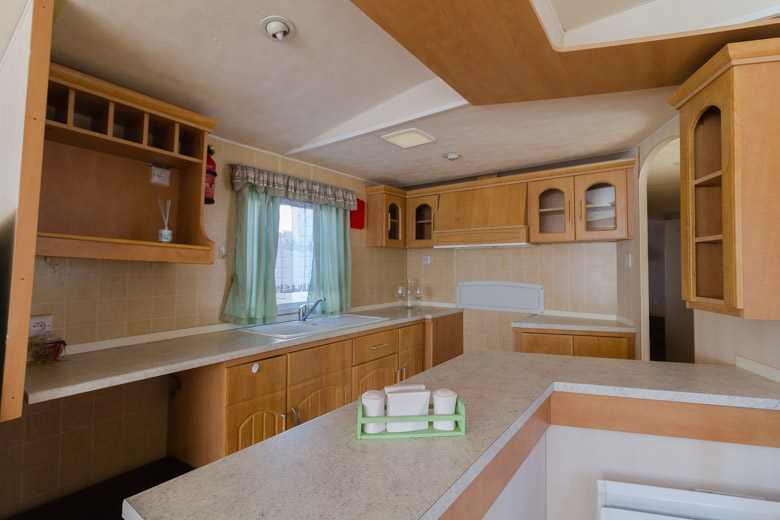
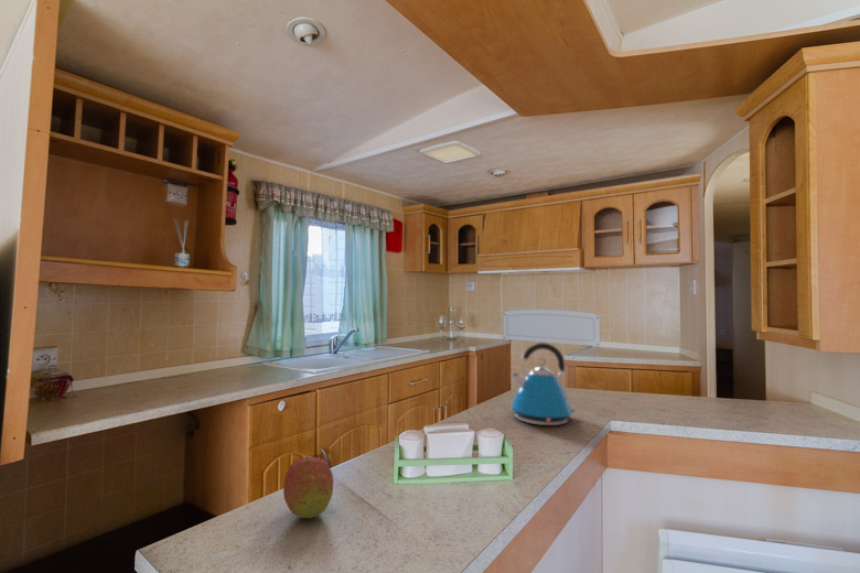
+ fruit (309, 486)
+ kettle (542, 380)
